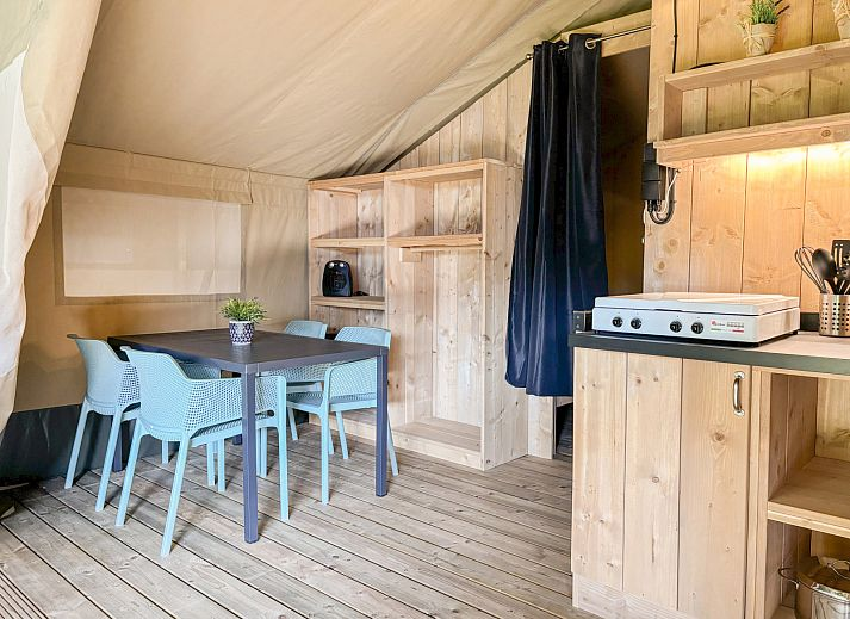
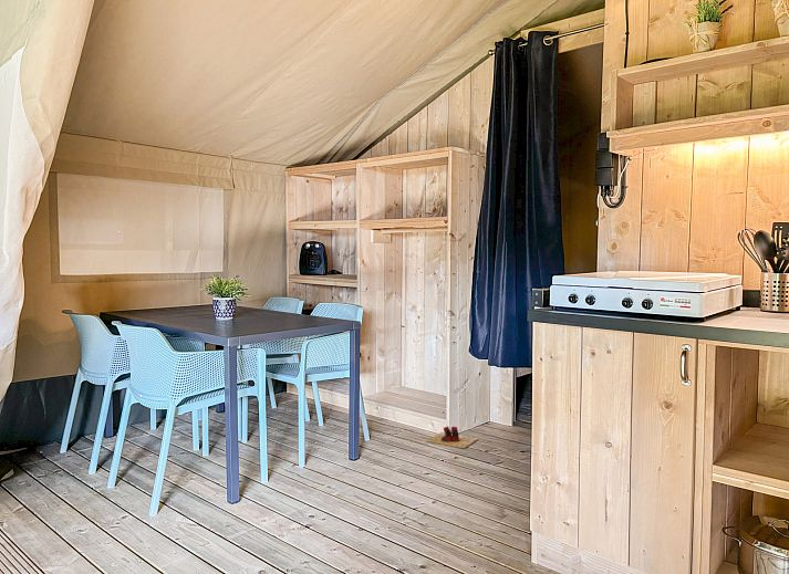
+ slippers (451, 434)
